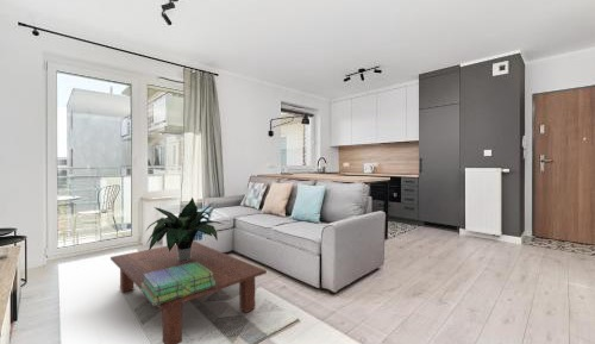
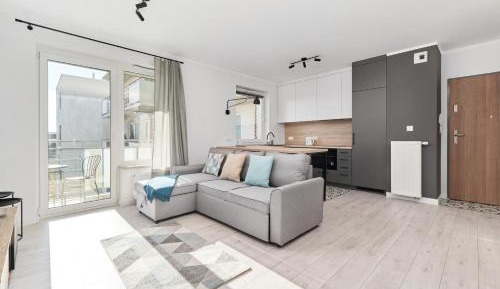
- stack of books (177, 280)
- coffee table (178, 265)
- potted plant (187, 227)
